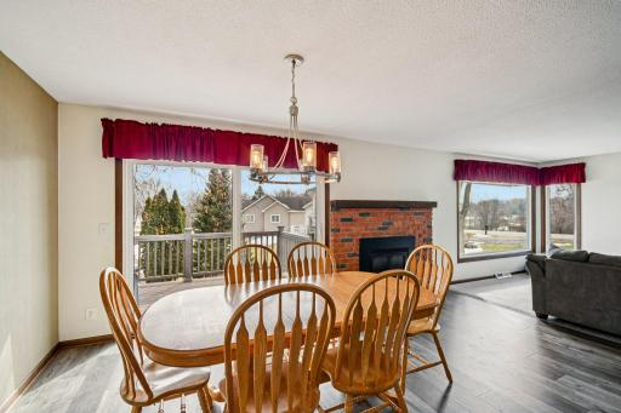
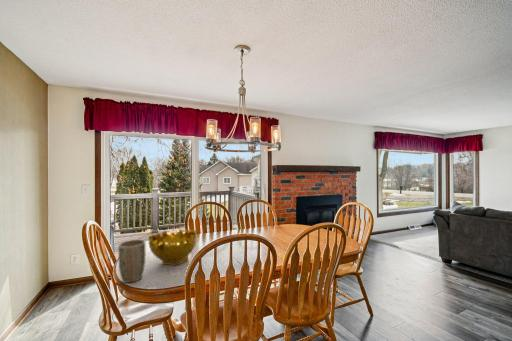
+ plant pot (132, 260)
+ decorative bowl (173, 247)
